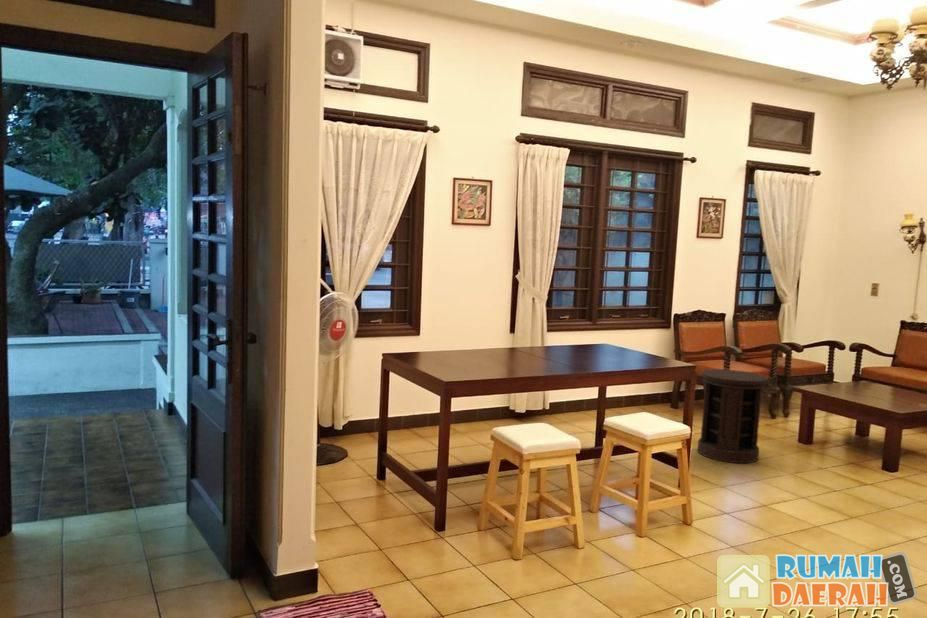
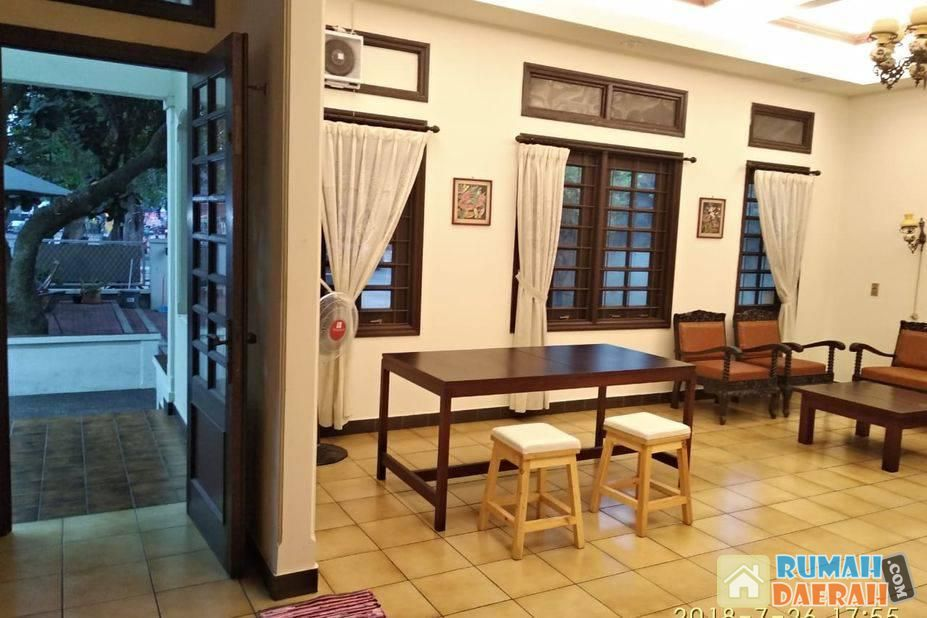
- side table (730, 414)
